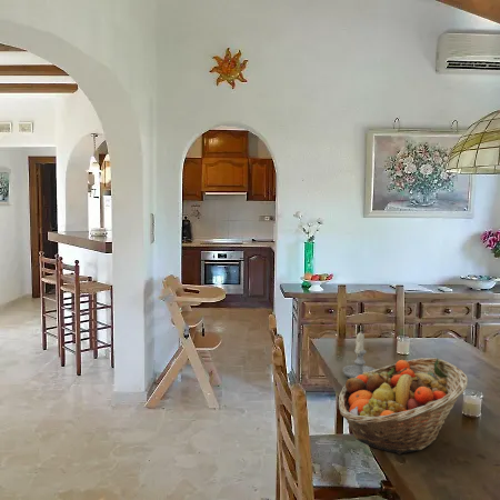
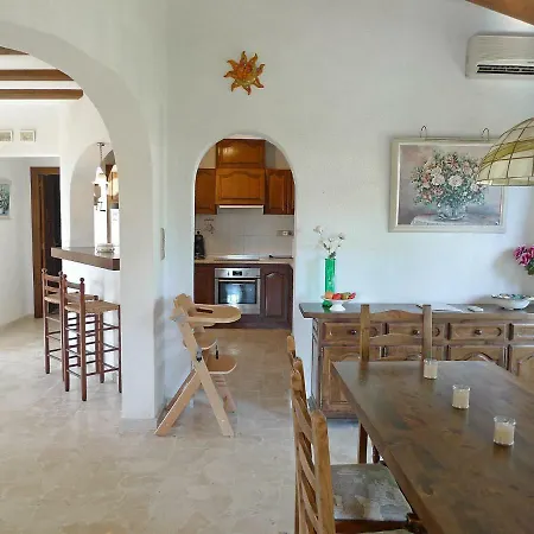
- fruit basket (399, 398)
- candle (360, 353)
